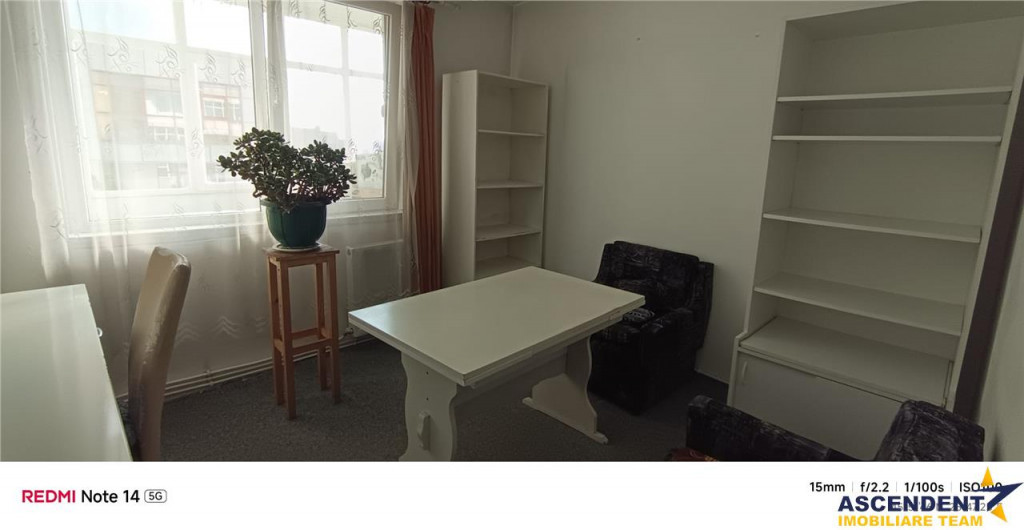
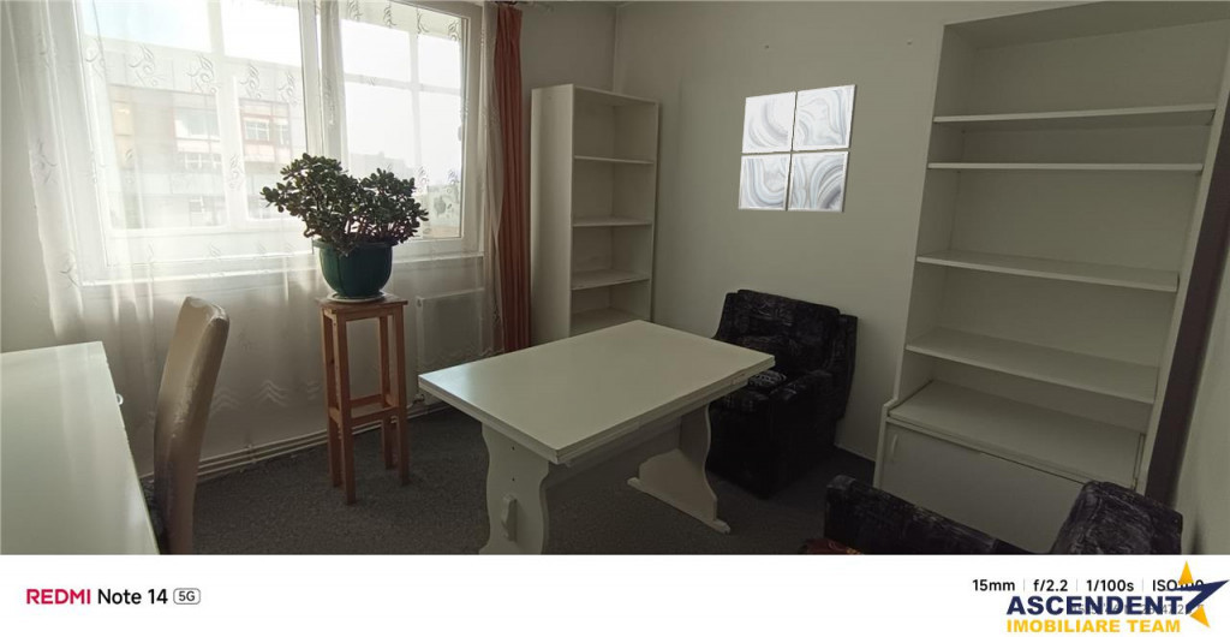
+ wall art (792, 150)
